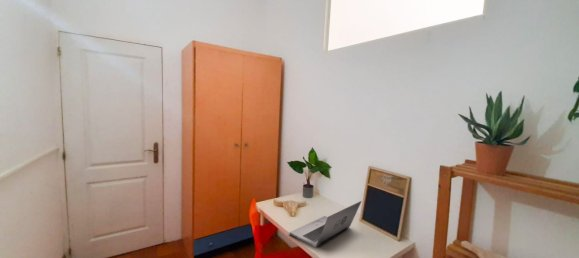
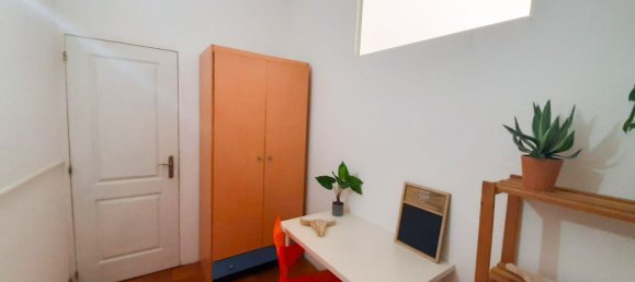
- laptop (326, 217)
